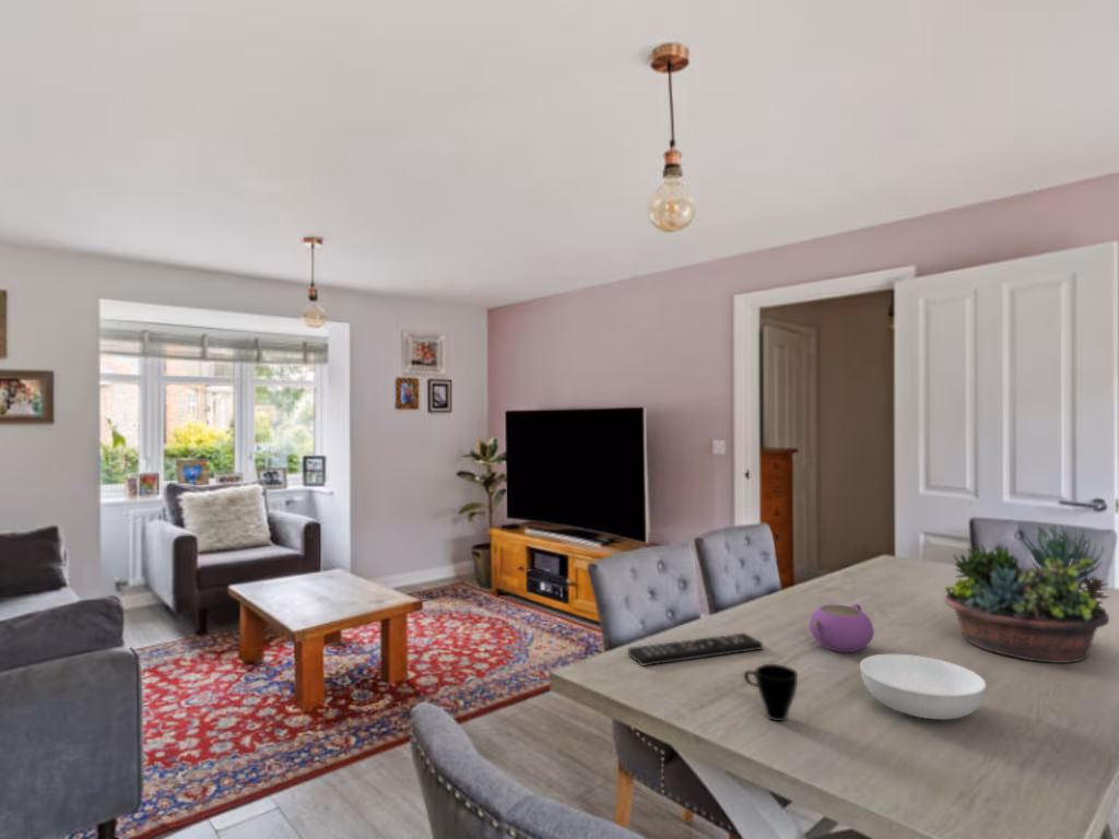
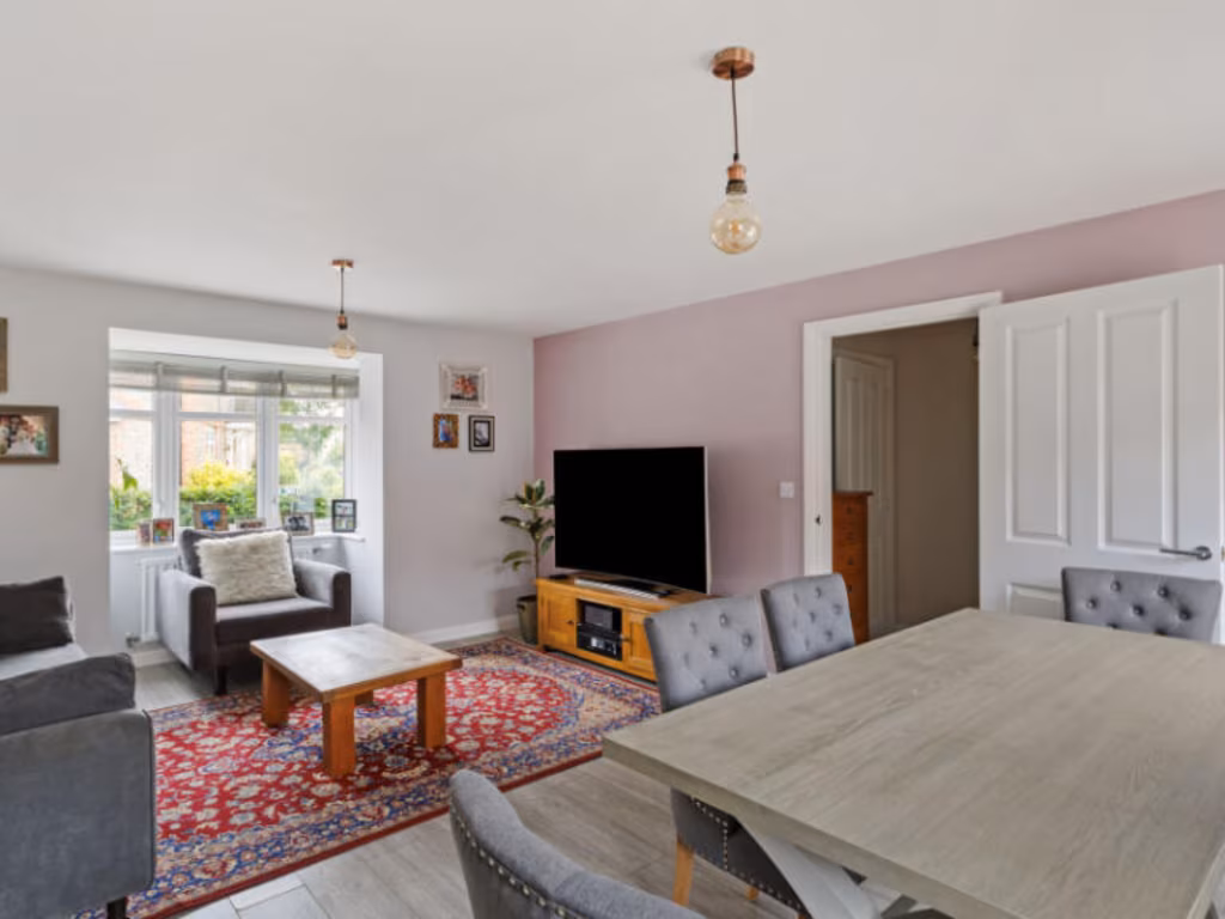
- cup (769, 692)
- teapot (839, 629)
- succulent planter (1021, 583)
- serving bowl (920, 689)
- remote control (696, 647)
